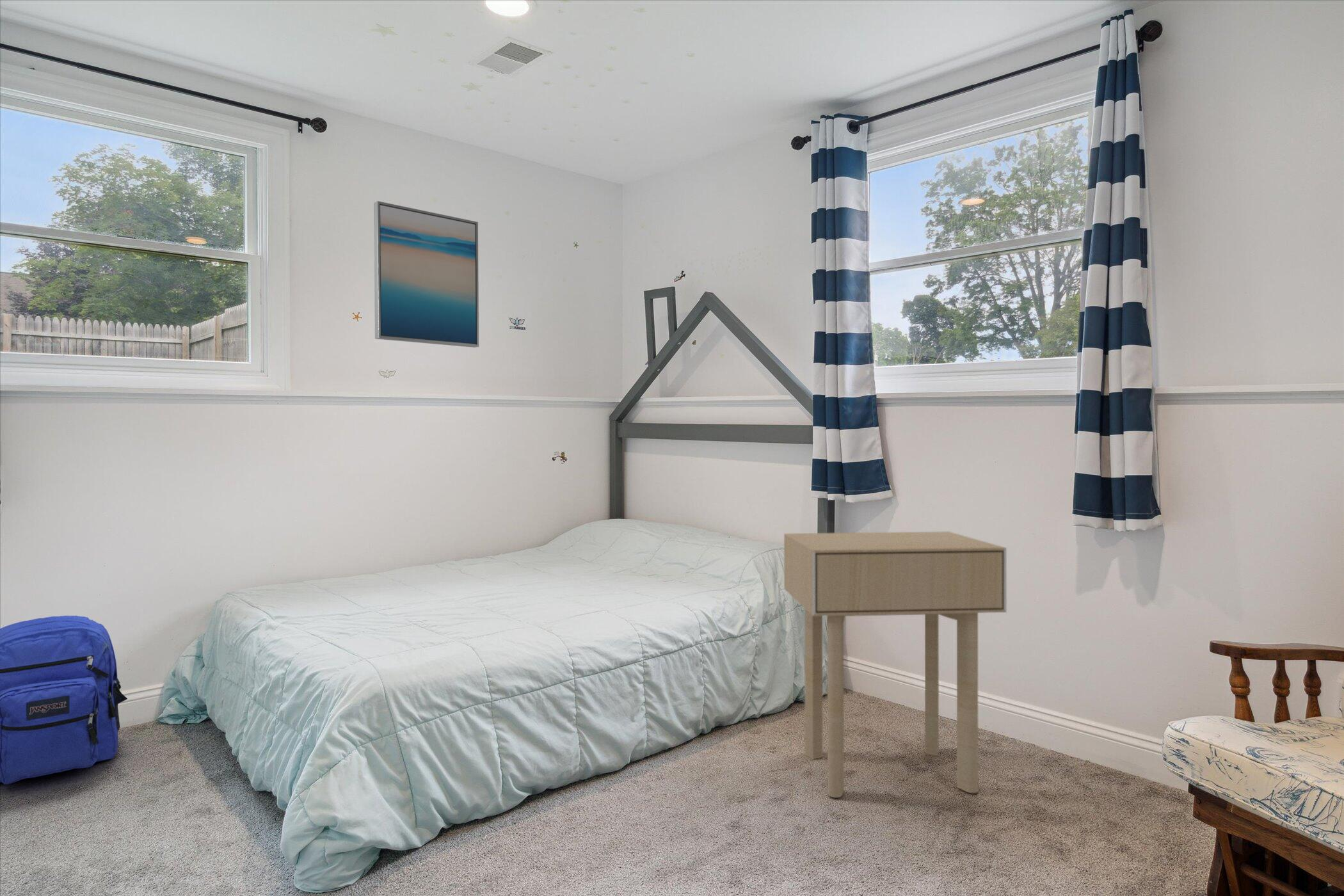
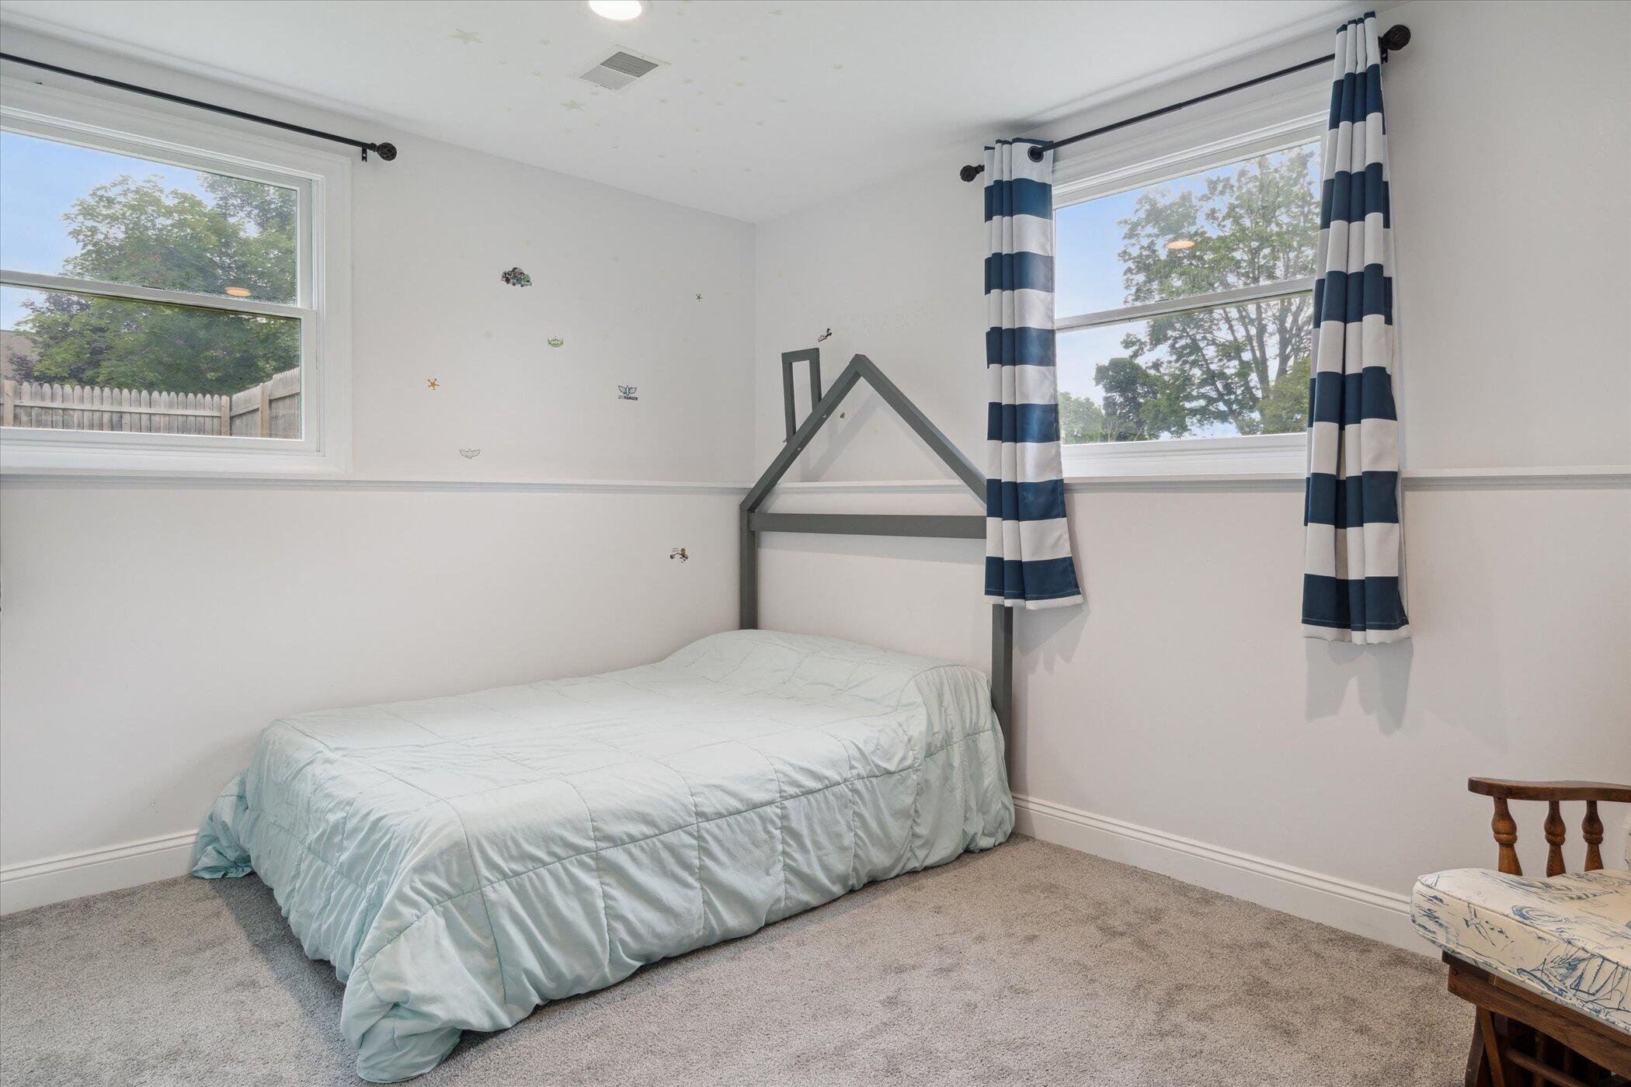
- wall art (428, 278)
- side table (925, 656)
- backpack (54, 694)
